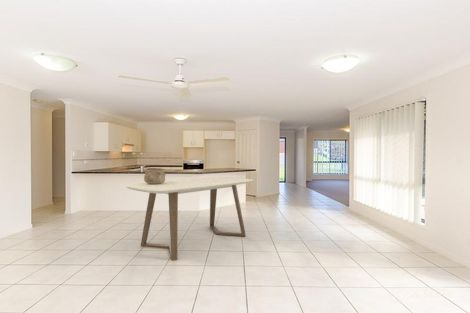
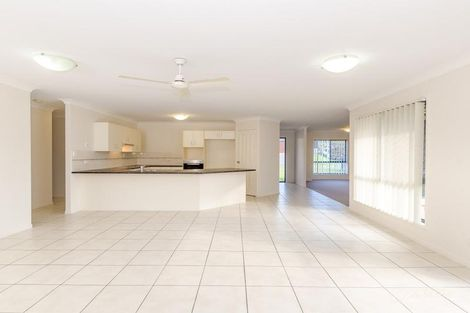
- dining table (210, 211)
- ceramic pot (154, 175)
